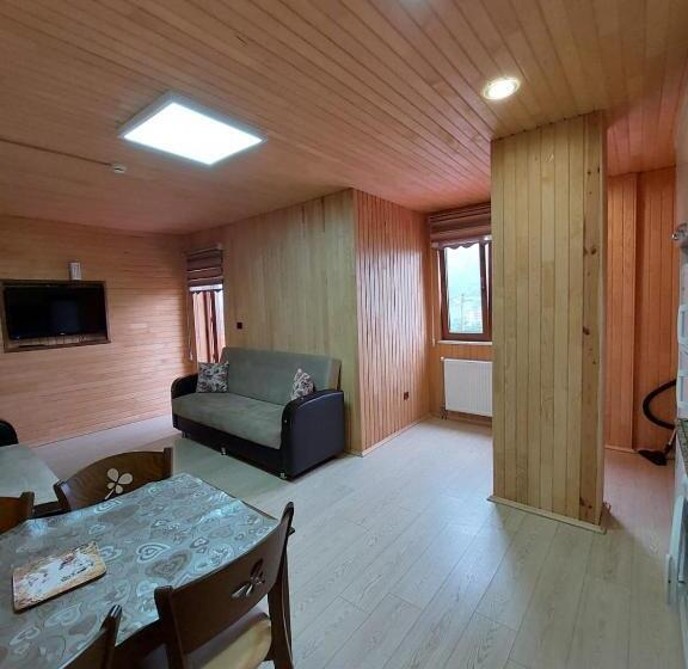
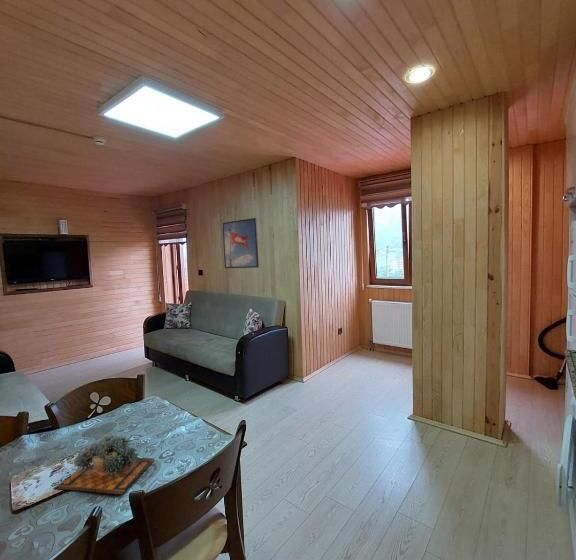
+ succulent plant (106, 456)
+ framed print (239, 244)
